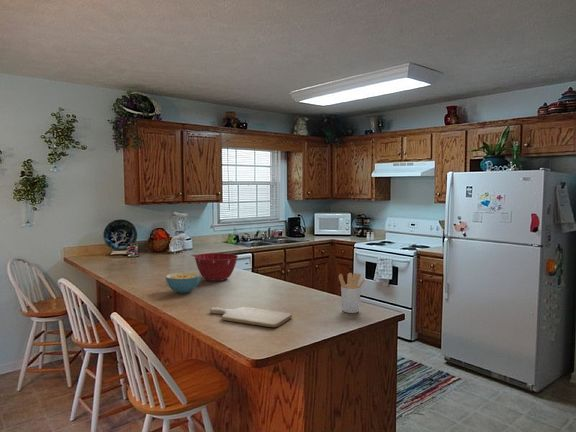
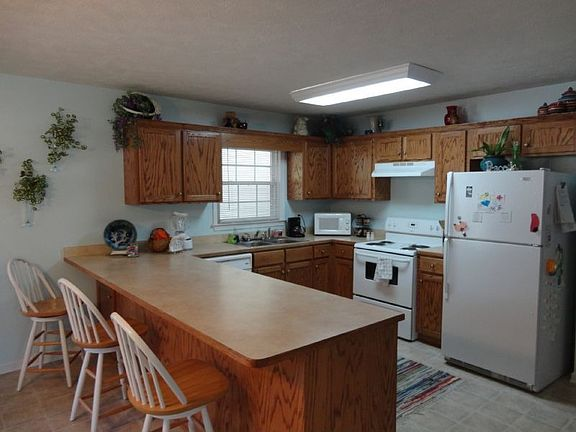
- utensil holder (351, 291)
- mixing bowl (216, 267)
- cereal bowl (183, 283)
- chopping board (246, 314)
